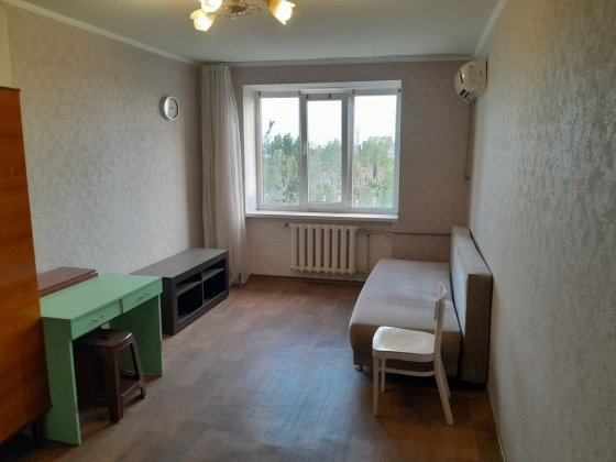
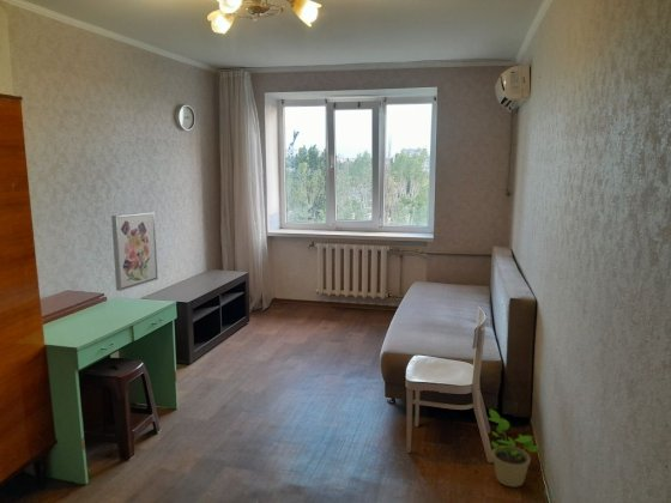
+ potted plant (512, 449)
+ wall art (135, 249)
